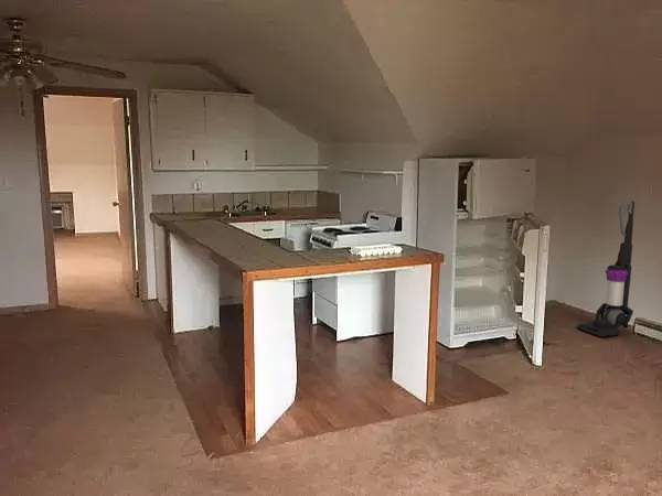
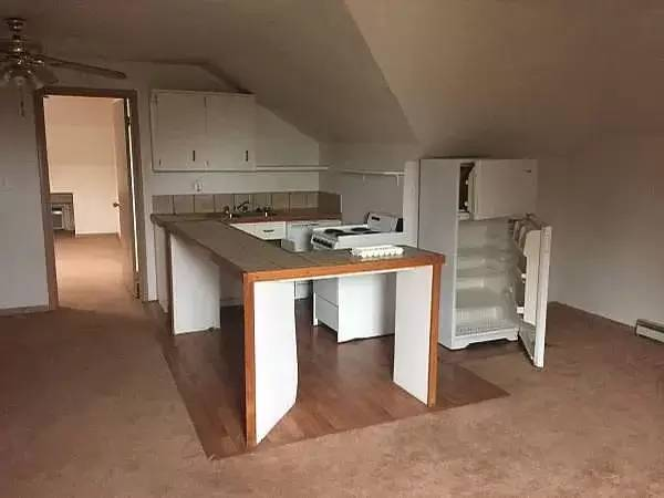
- vacuum cleaner (613, 267)
